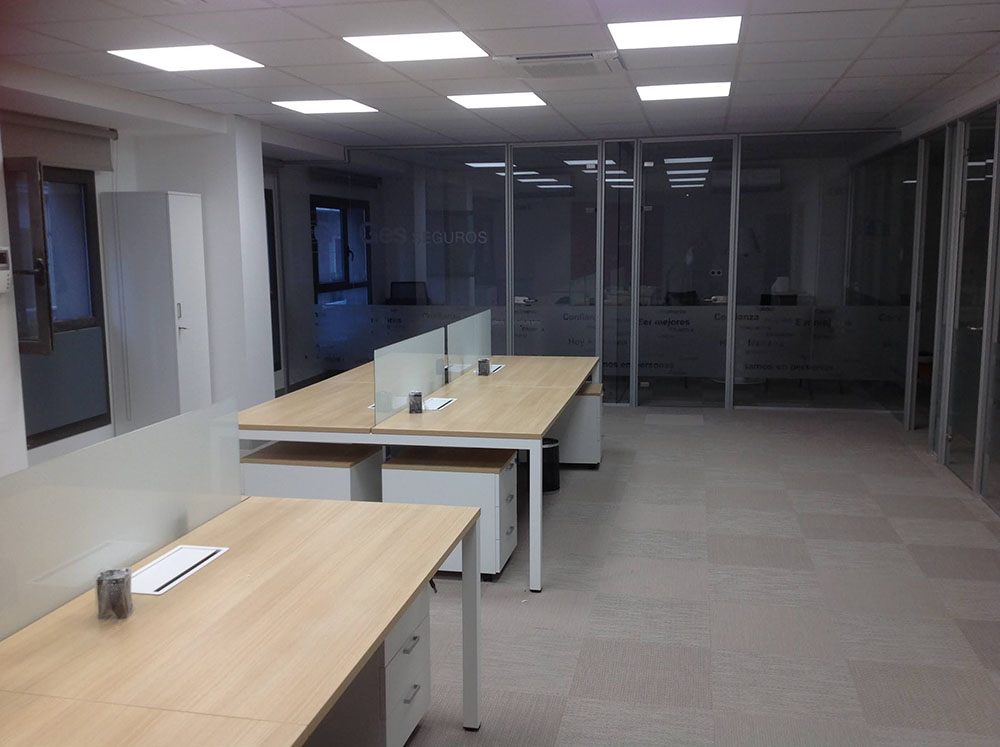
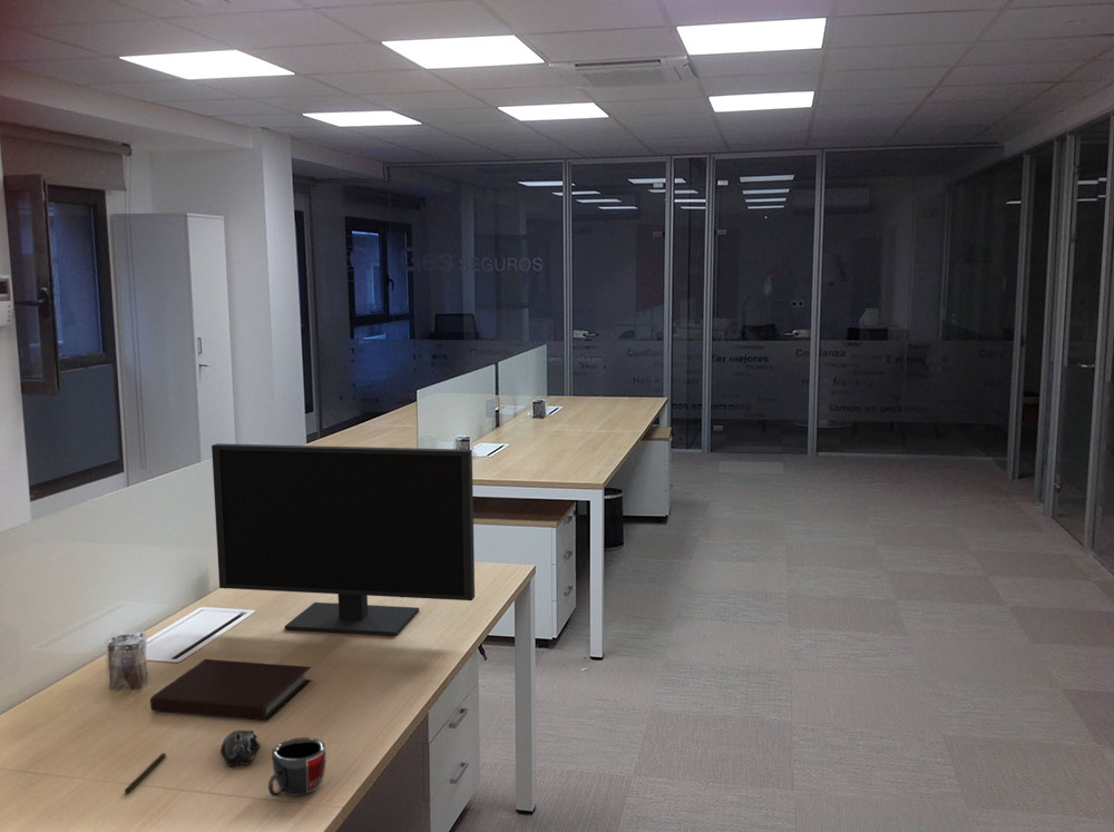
+ pen (145, 773)
+ mug (293, 772)
+ computer mouse (238, 744)
+ notebook (234, 688)
+ monitor (350, 532)
